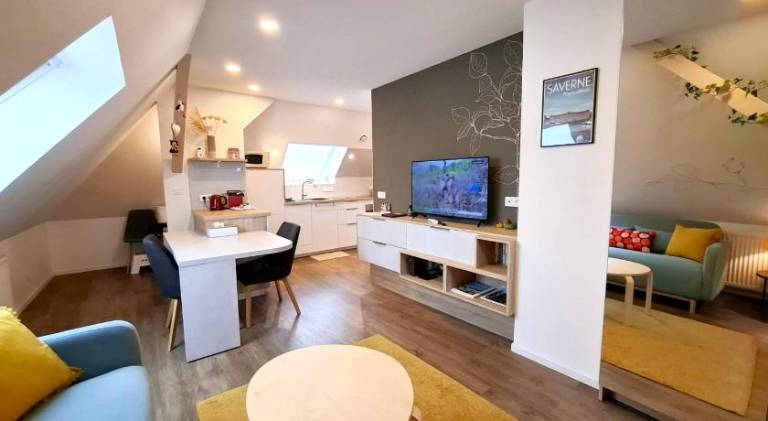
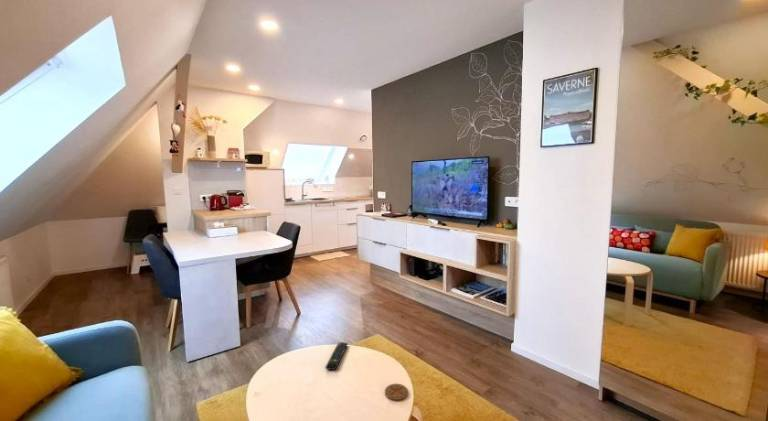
+ coaster (396, 391)
+ remote control (337, 355)
